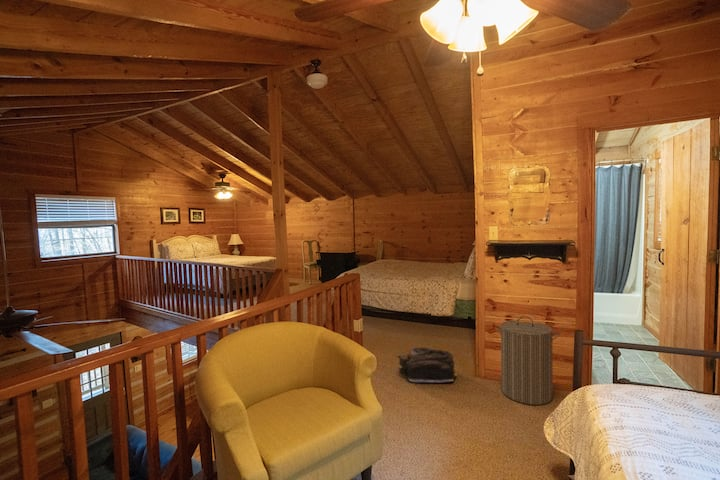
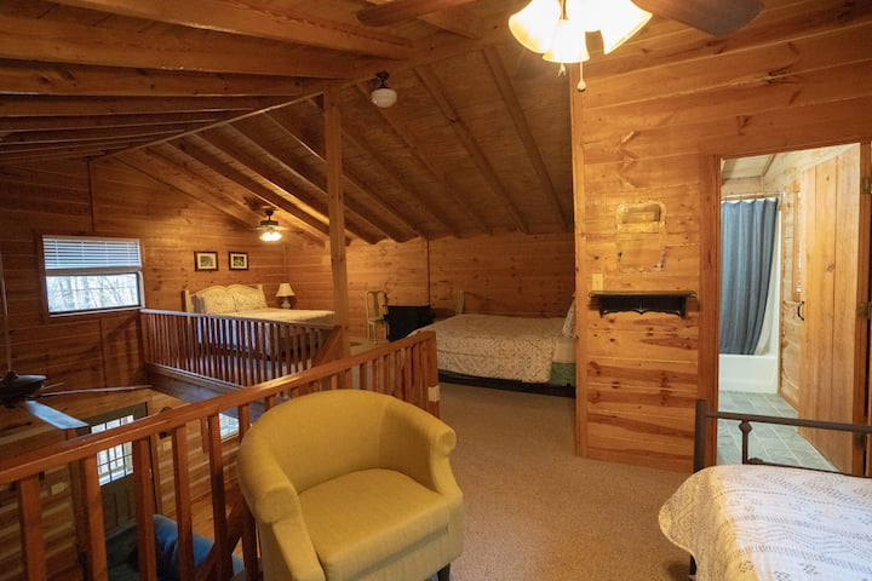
- laundry hamper (526, 354)
- duffel bag (426, 362)
